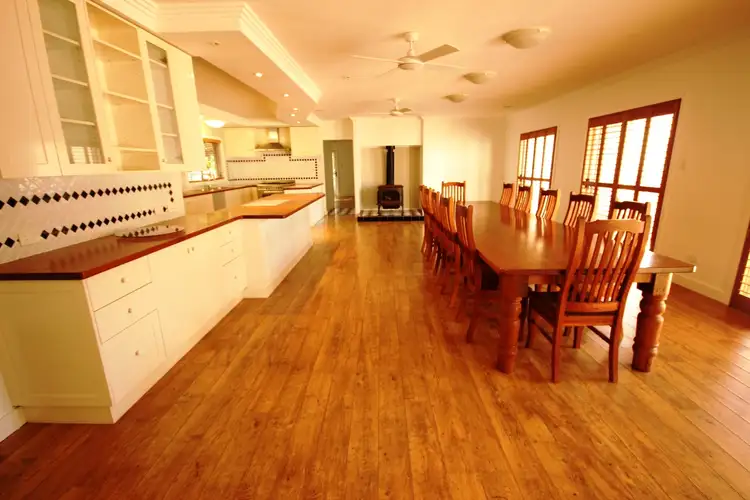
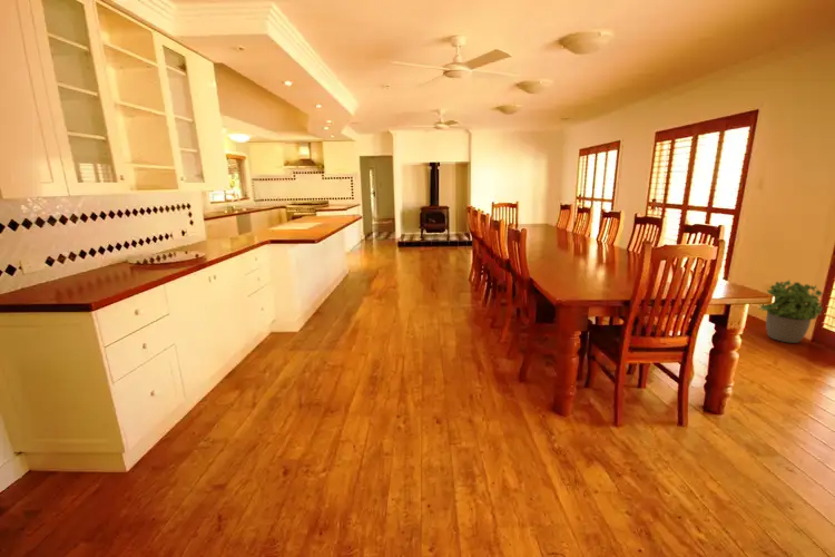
+ potted plant (788, 310)
